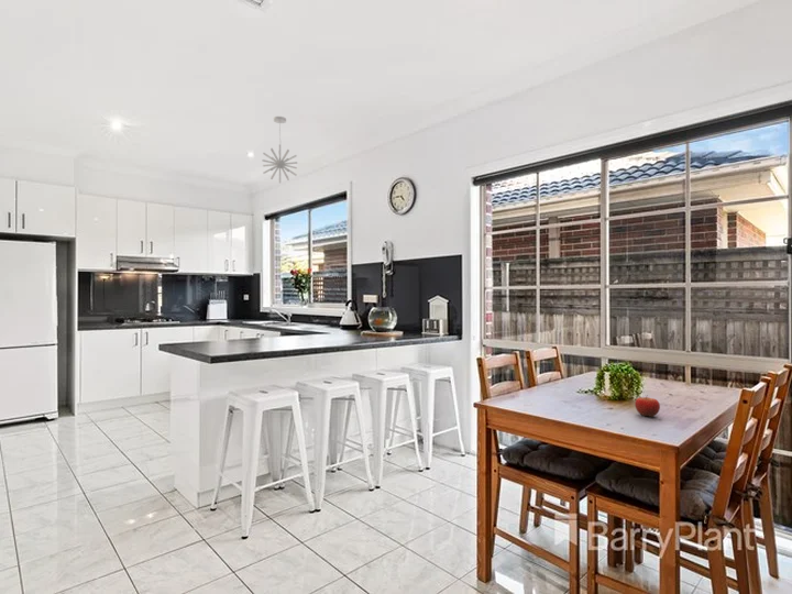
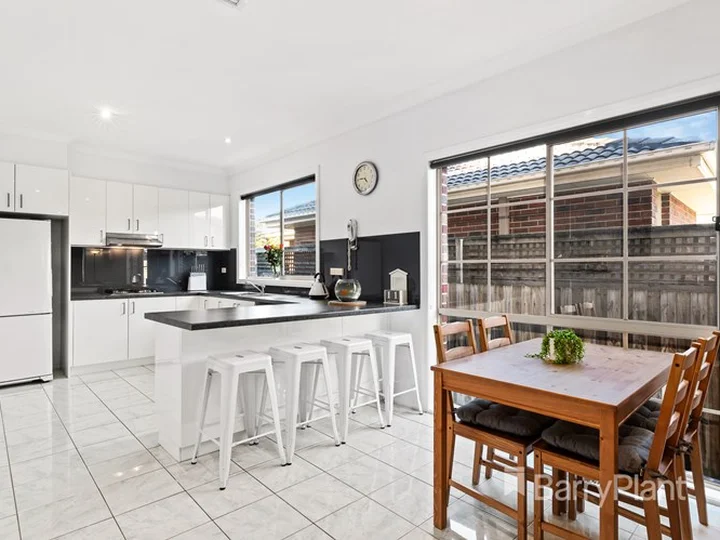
- fruit (647, 405)
- pendant light (279, 150)
